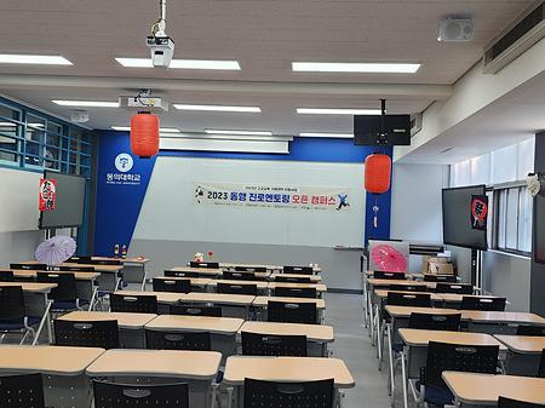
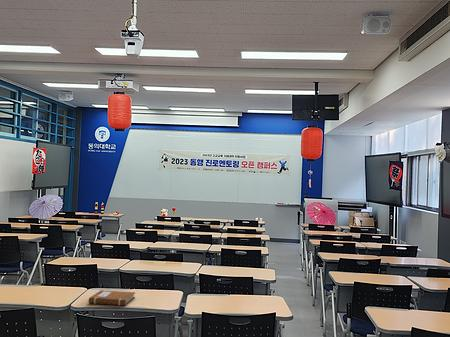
+ notebook (111, 297)
